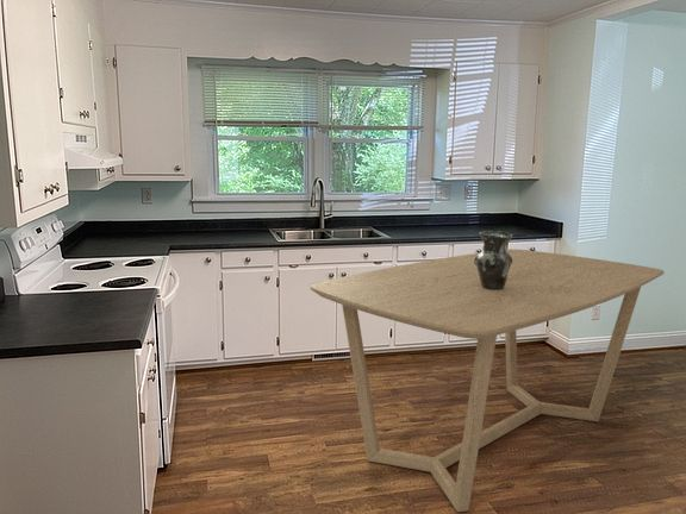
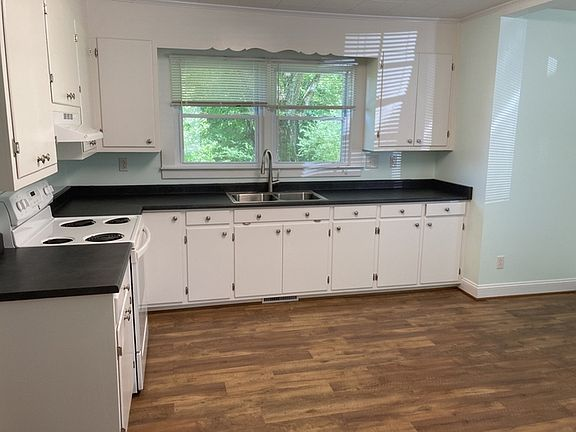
- vase (493, 259)
- dining table (492, 359)
